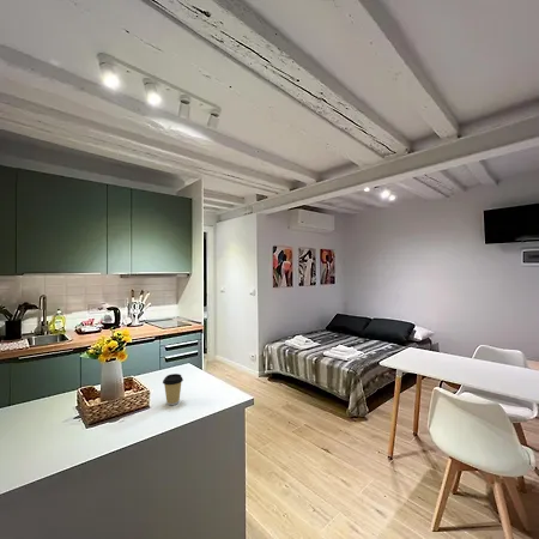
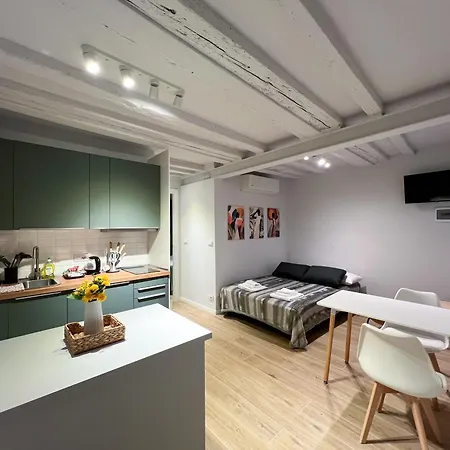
- coffee cup (172, 389)
